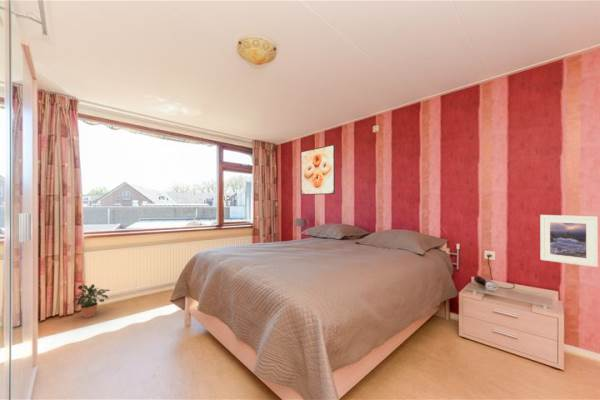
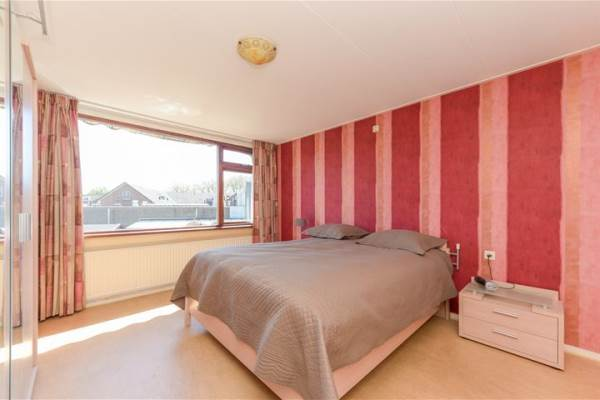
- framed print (567, 239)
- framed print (316, 171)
- potted plant (92, 298)
